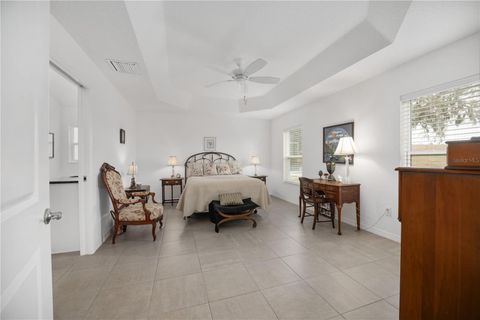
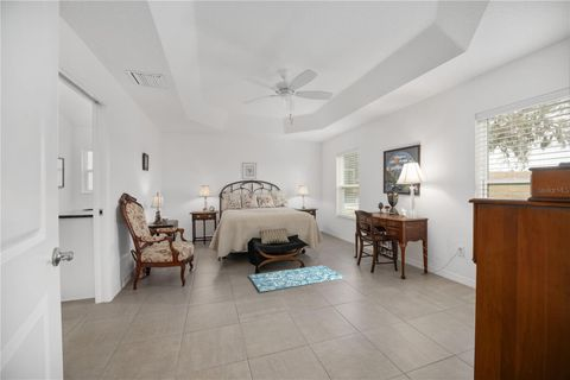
+ rug (296, 276)
